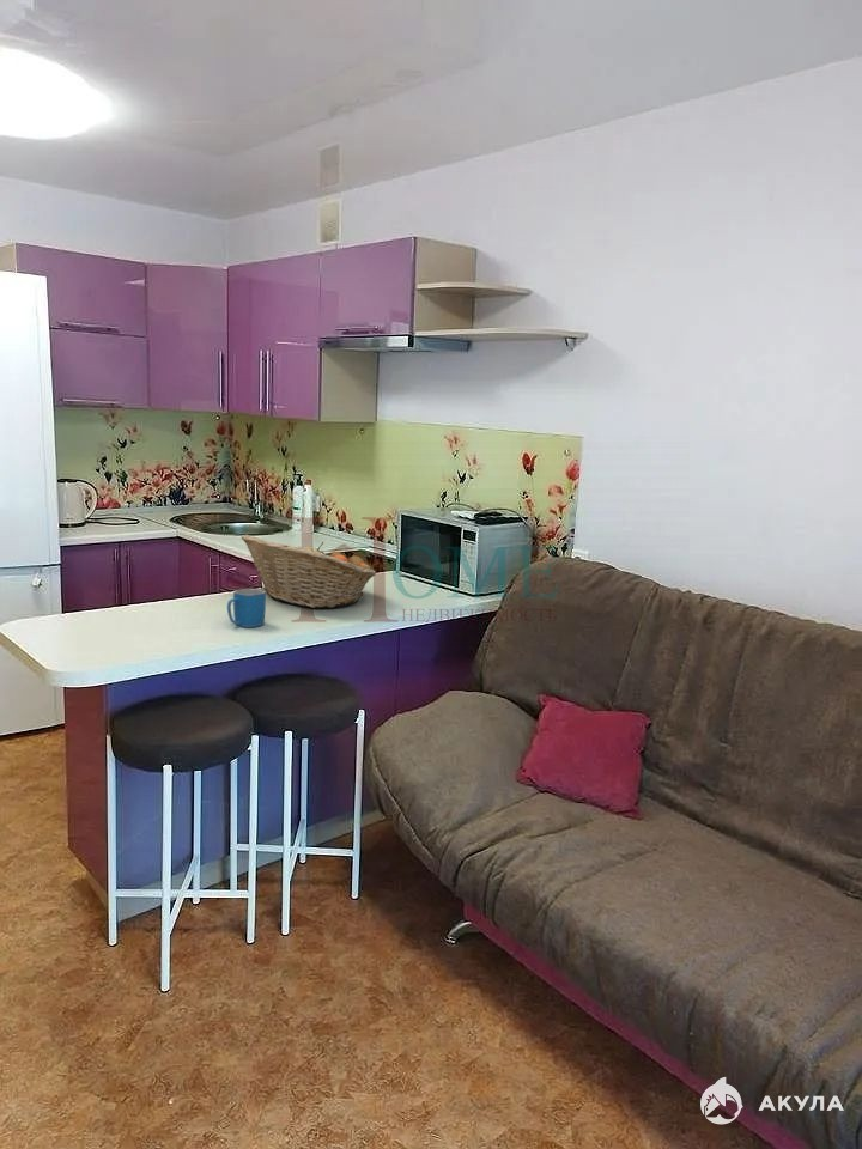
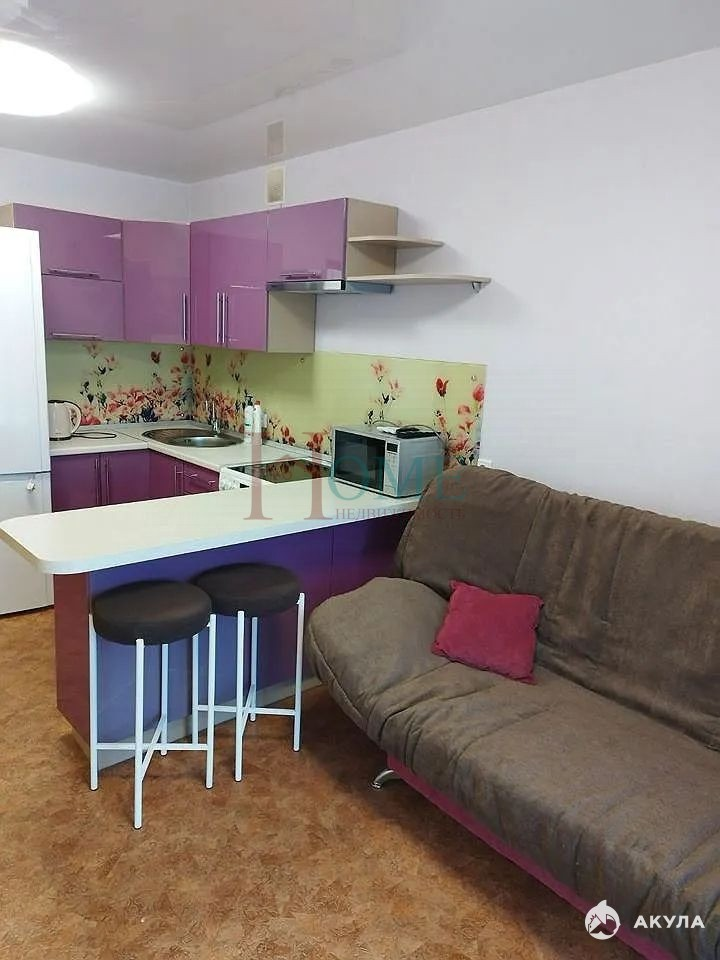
- fruit basket (308, 566)
- mug (244, 608)
